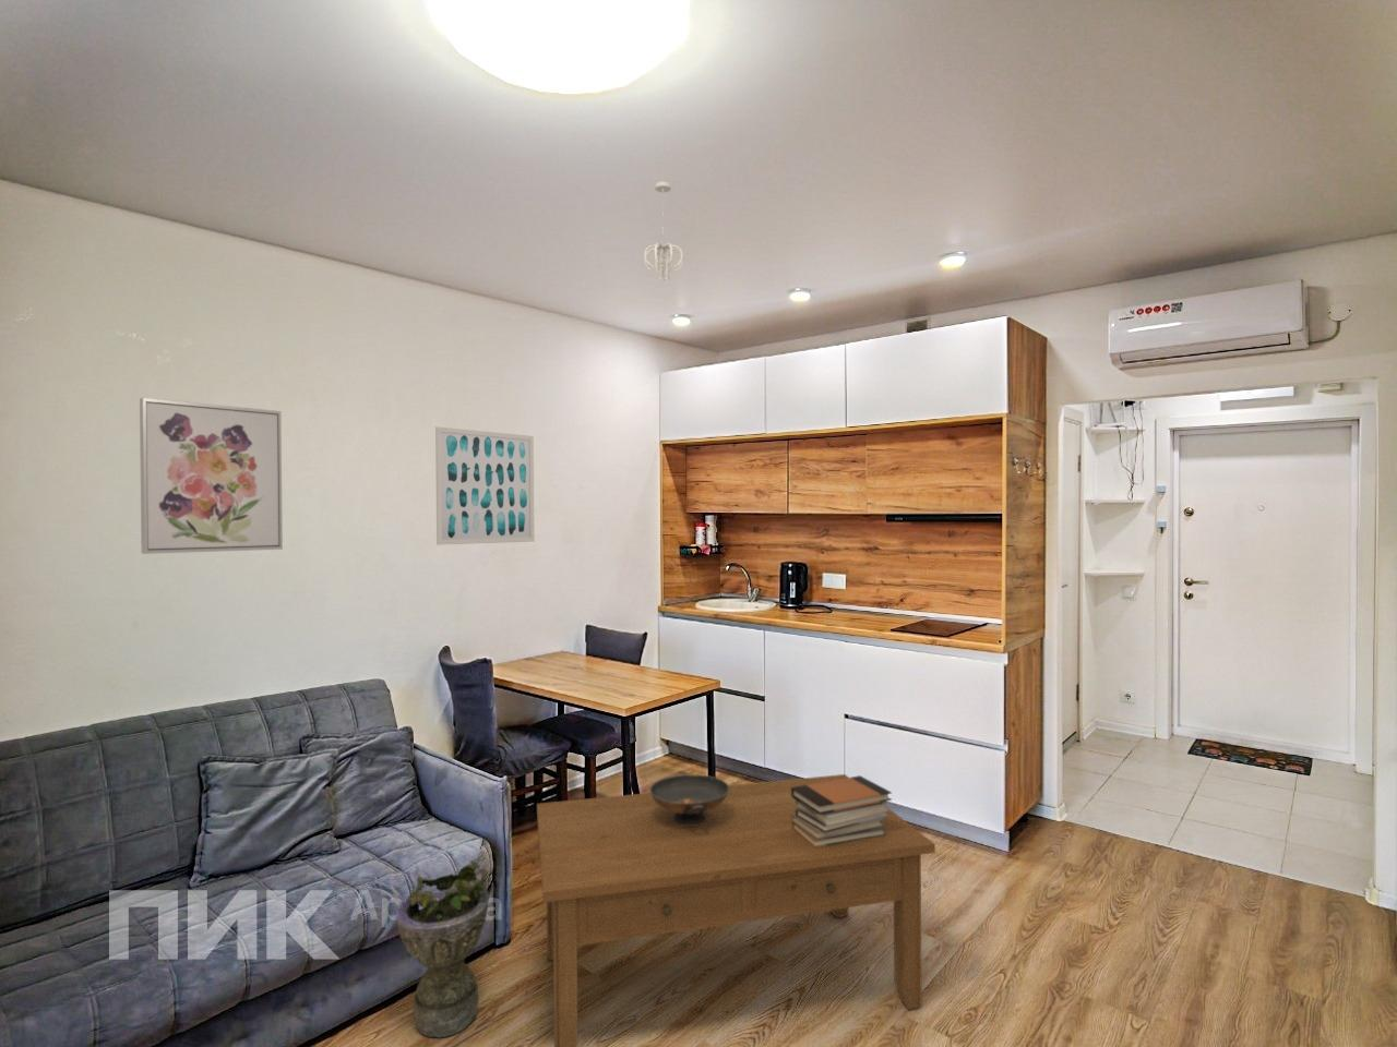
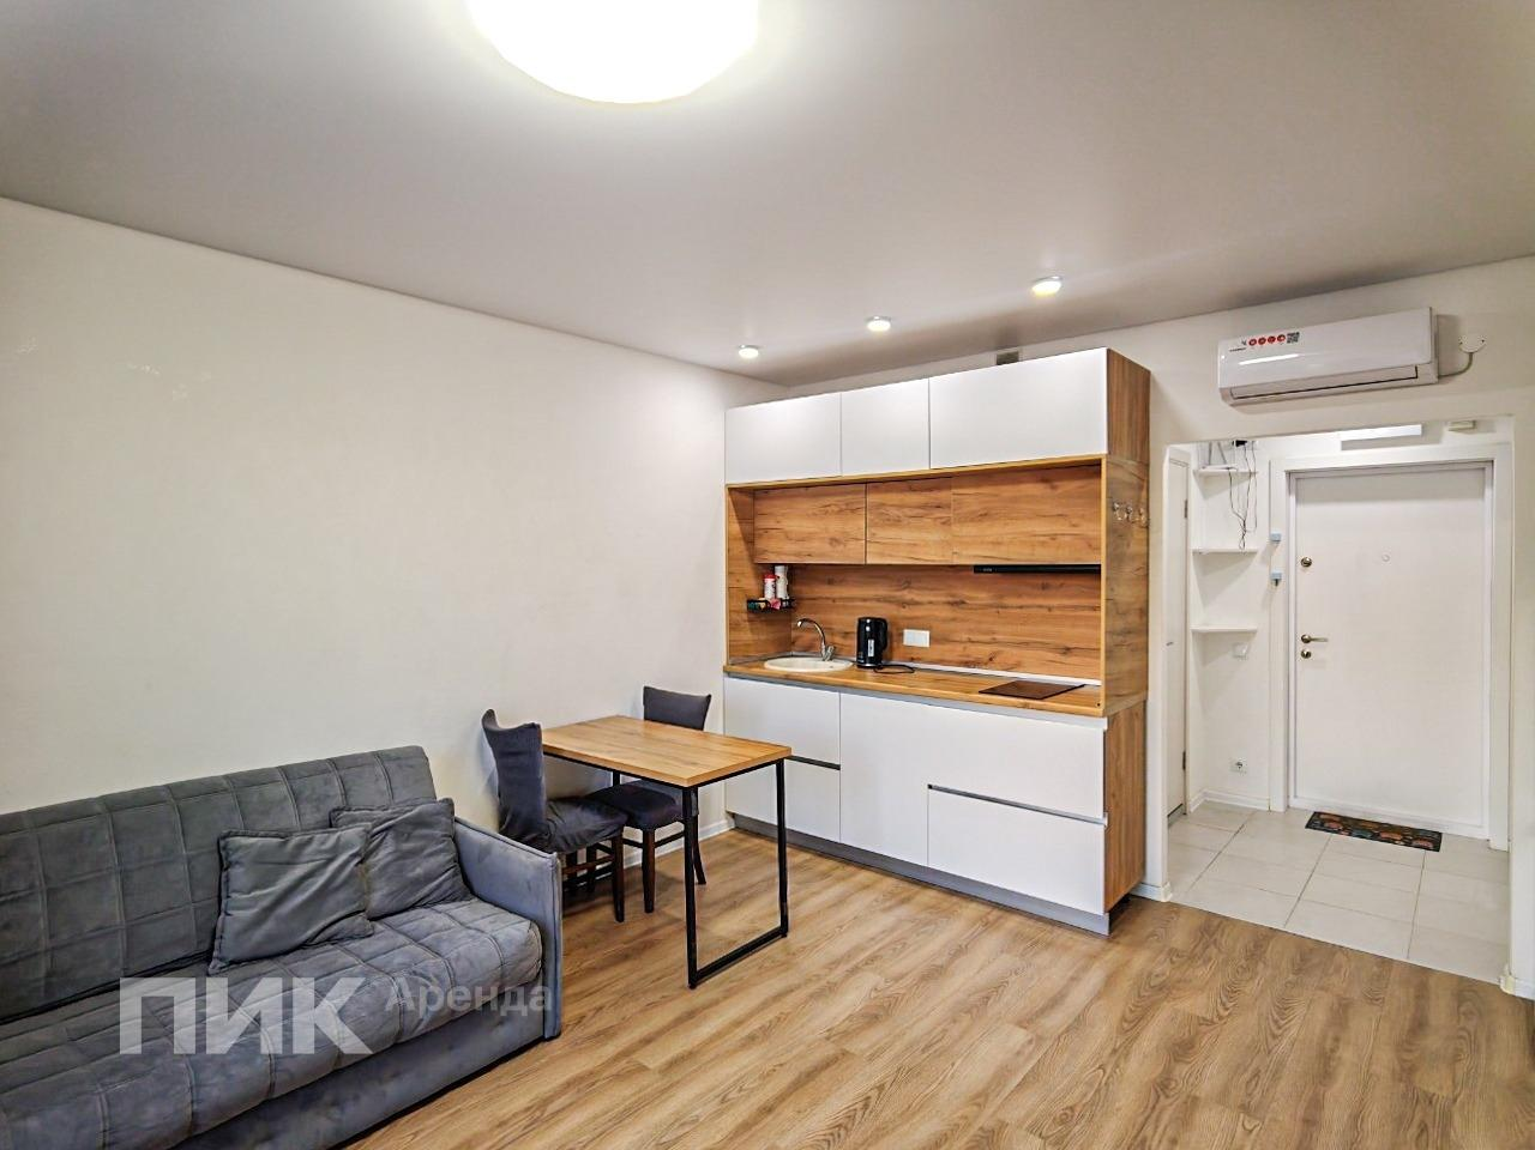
- planter (443, 945)
- wall art (487, 486)
- pendant light (662, 231)
- wall art (215, 477)
- book stack (840, 809)
- coffee table (722, 900)
- decorative bowl (689, 802)
